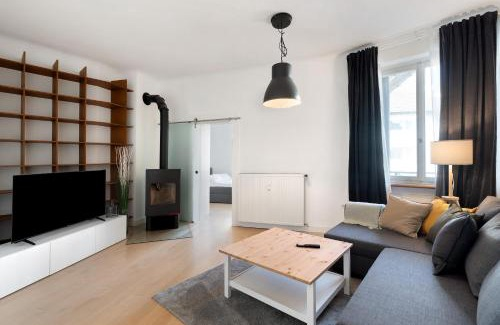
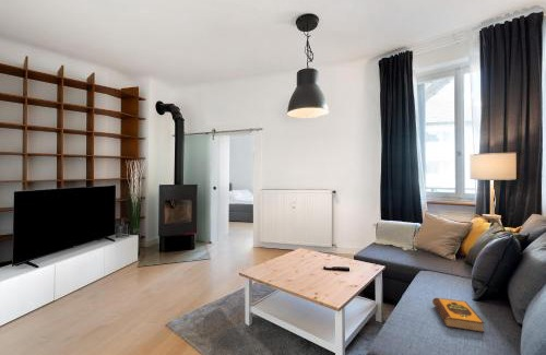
+ hardback book (455, 312)
